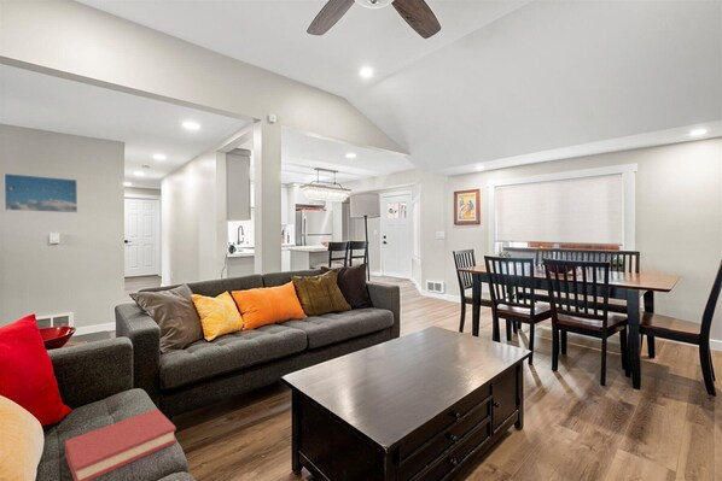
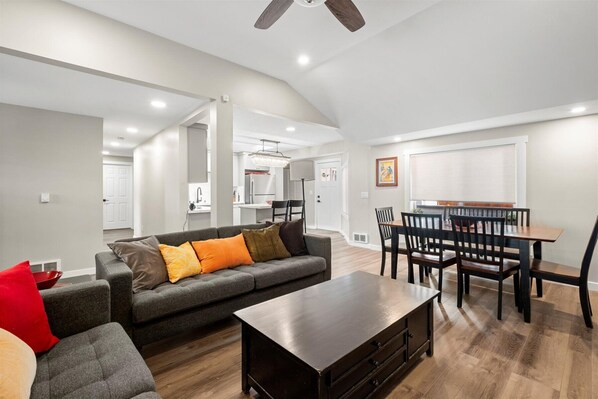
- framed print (42, 194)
- hardback book (122, 441)
